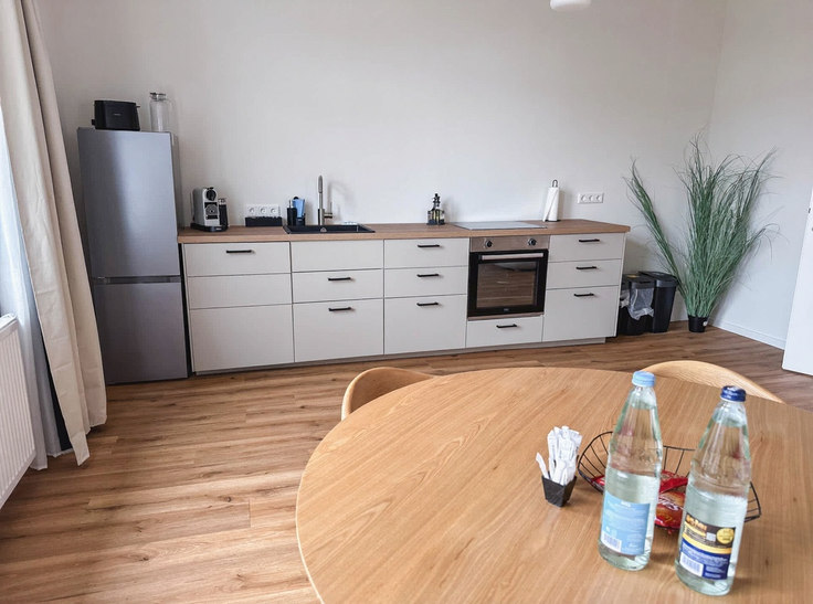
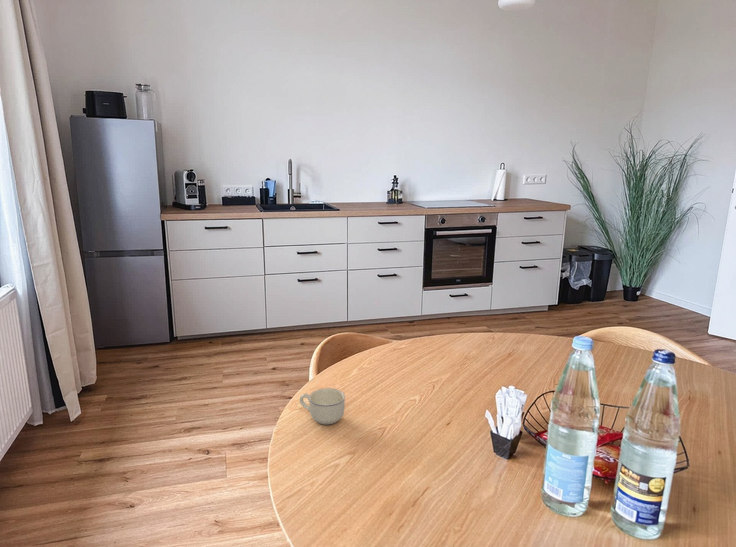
+ cup (322, 406)
